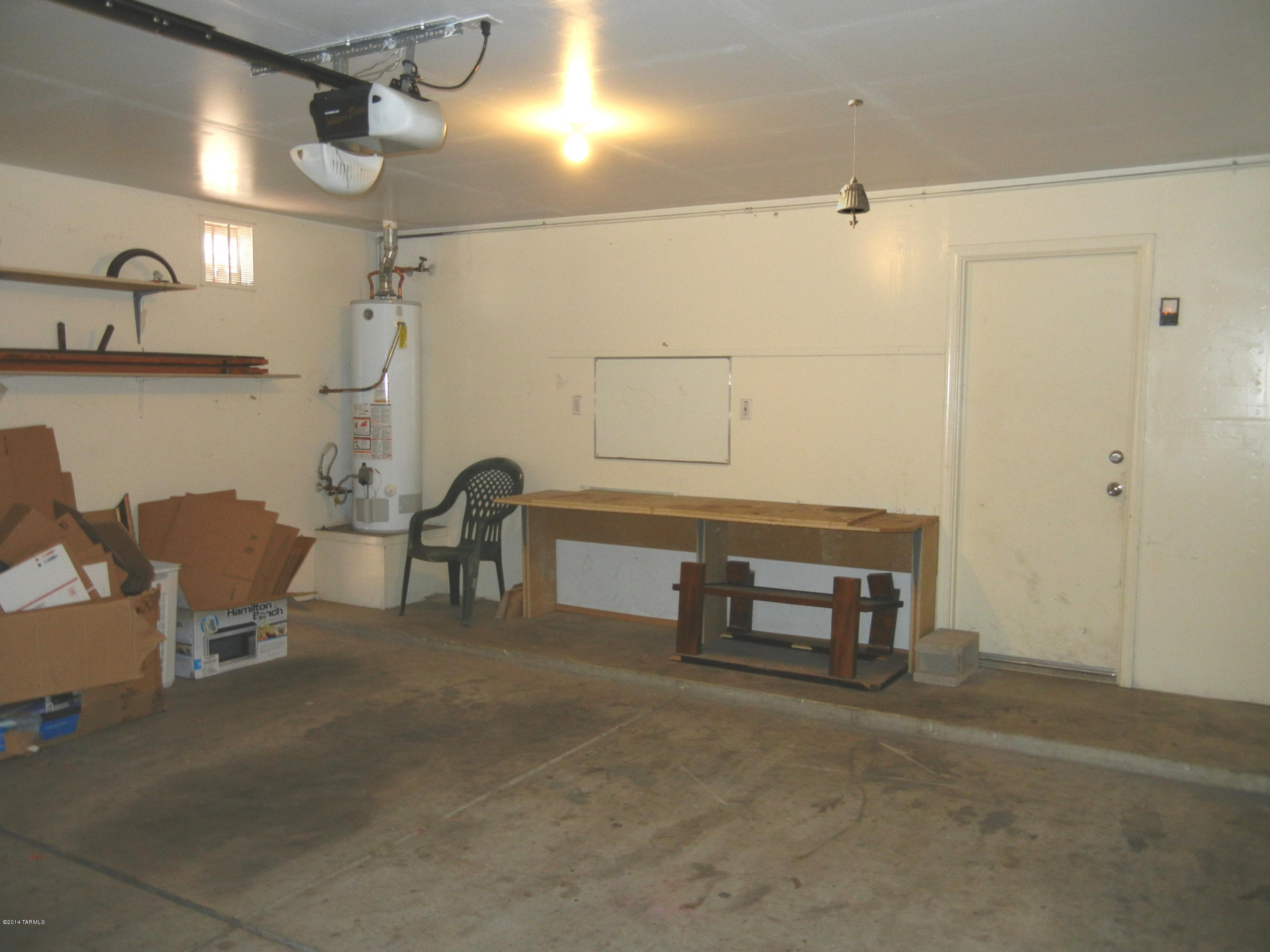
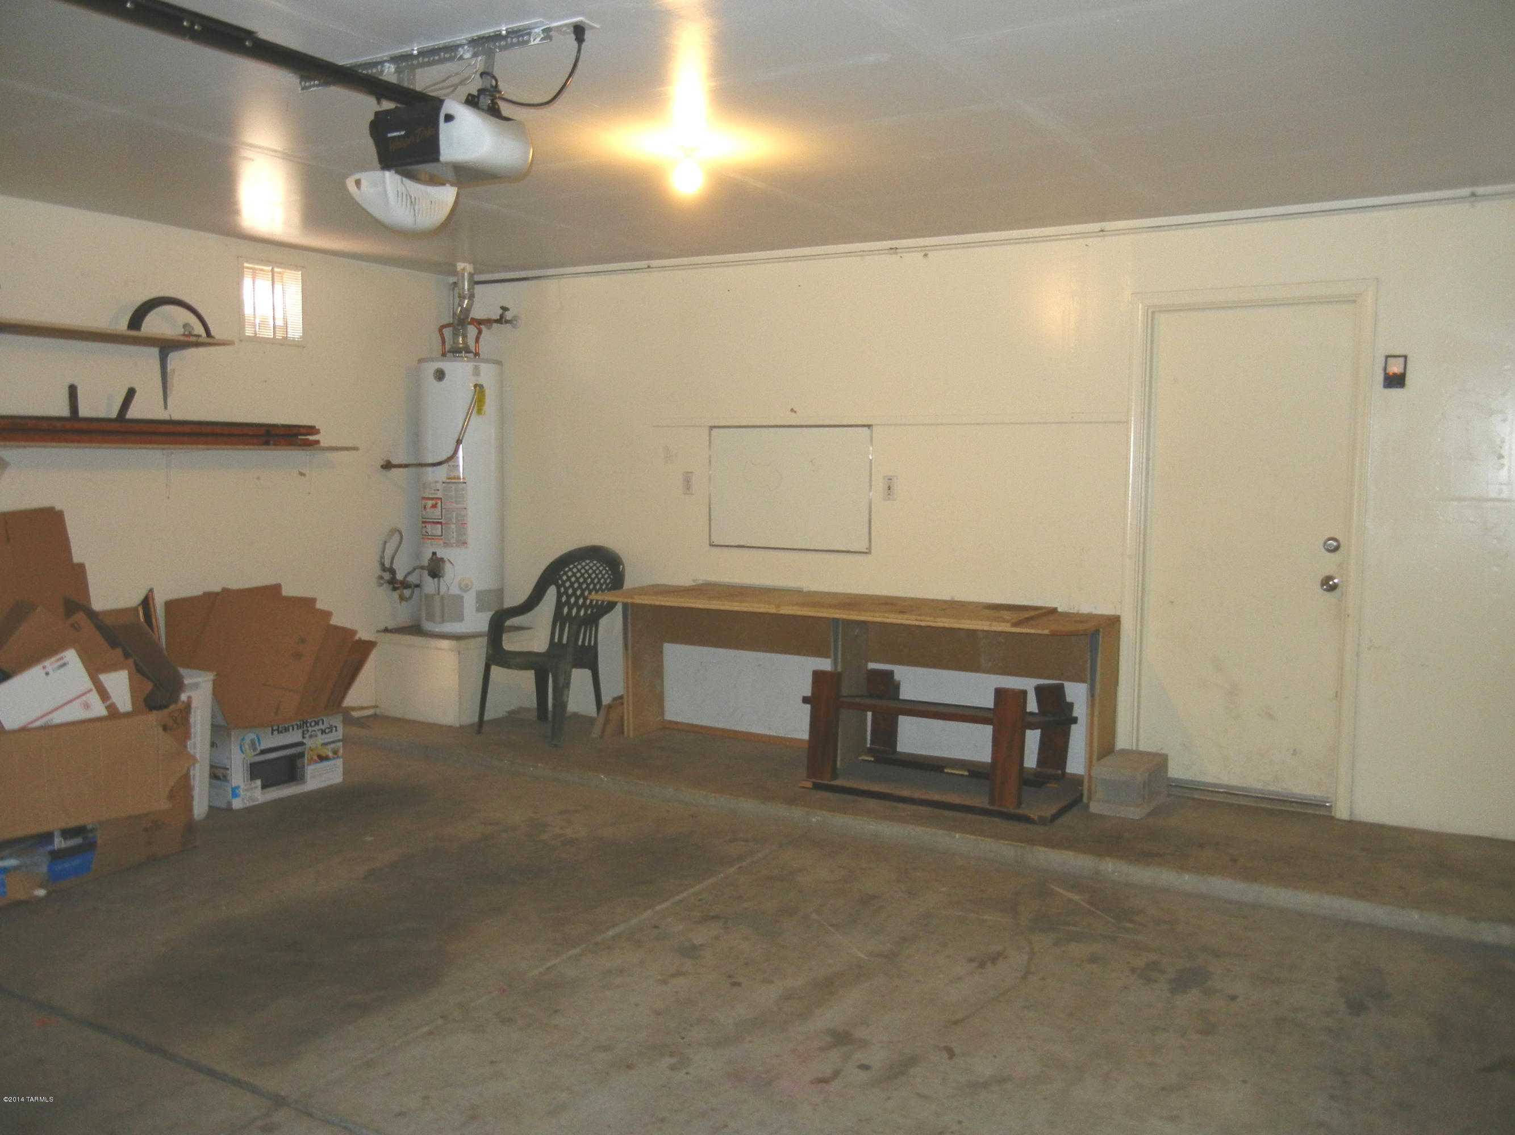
- pendant light (854, 166)
